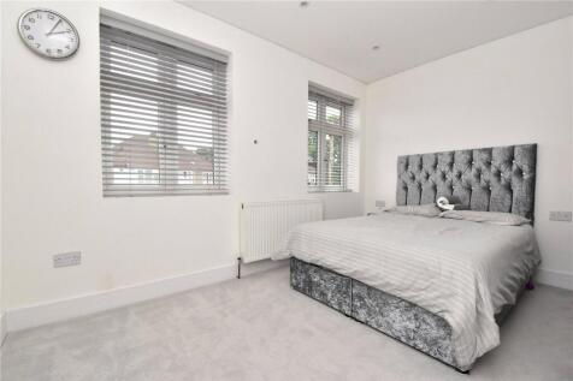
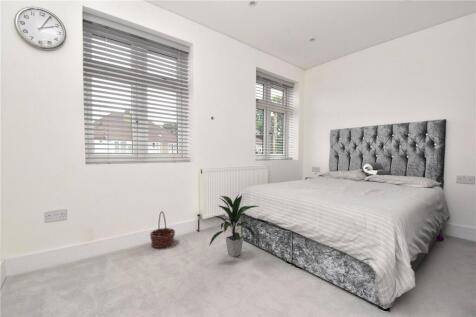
+ basket (163, 228)
+ indoor plant (232, 223)
